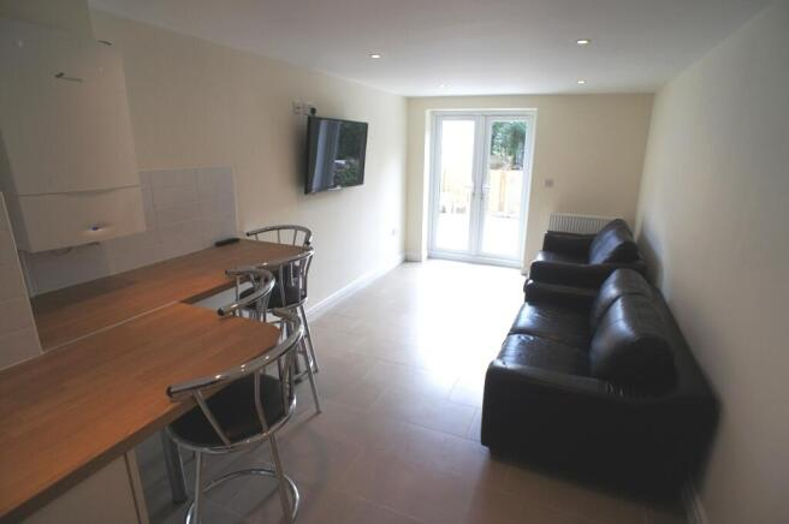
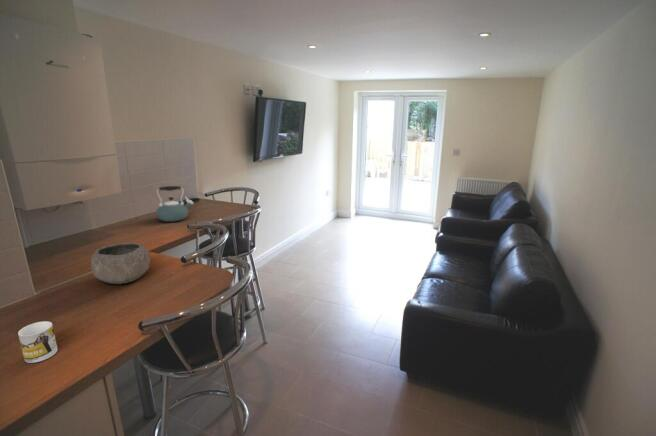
+ bowl (122, 263)
+ kettle (174, 202)
+ mug (41, 338)
